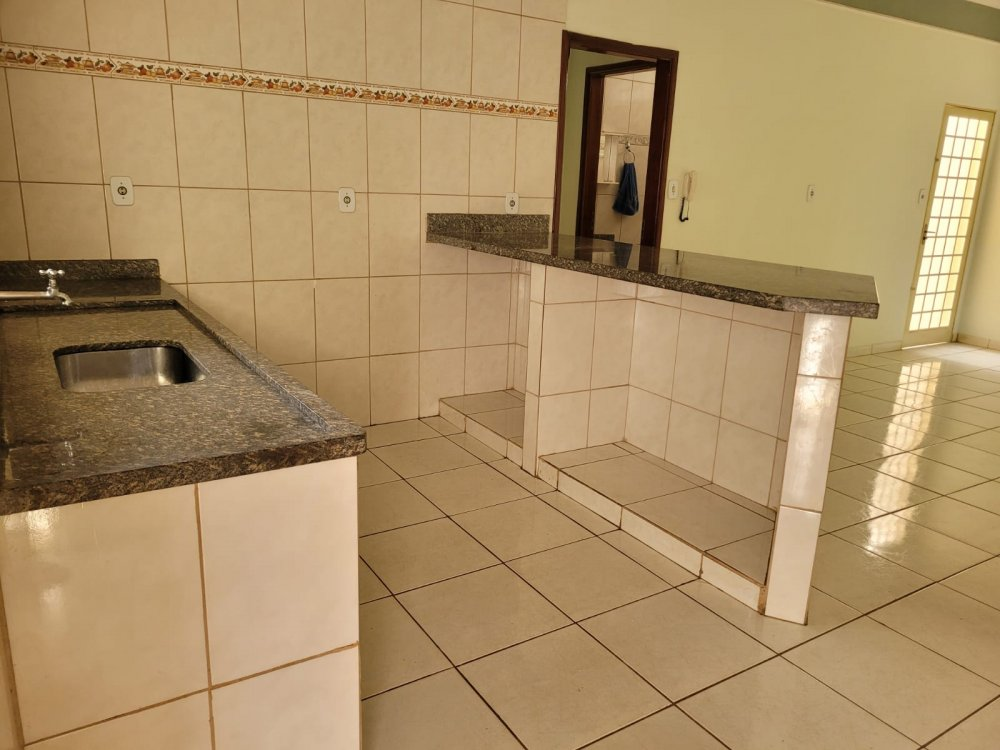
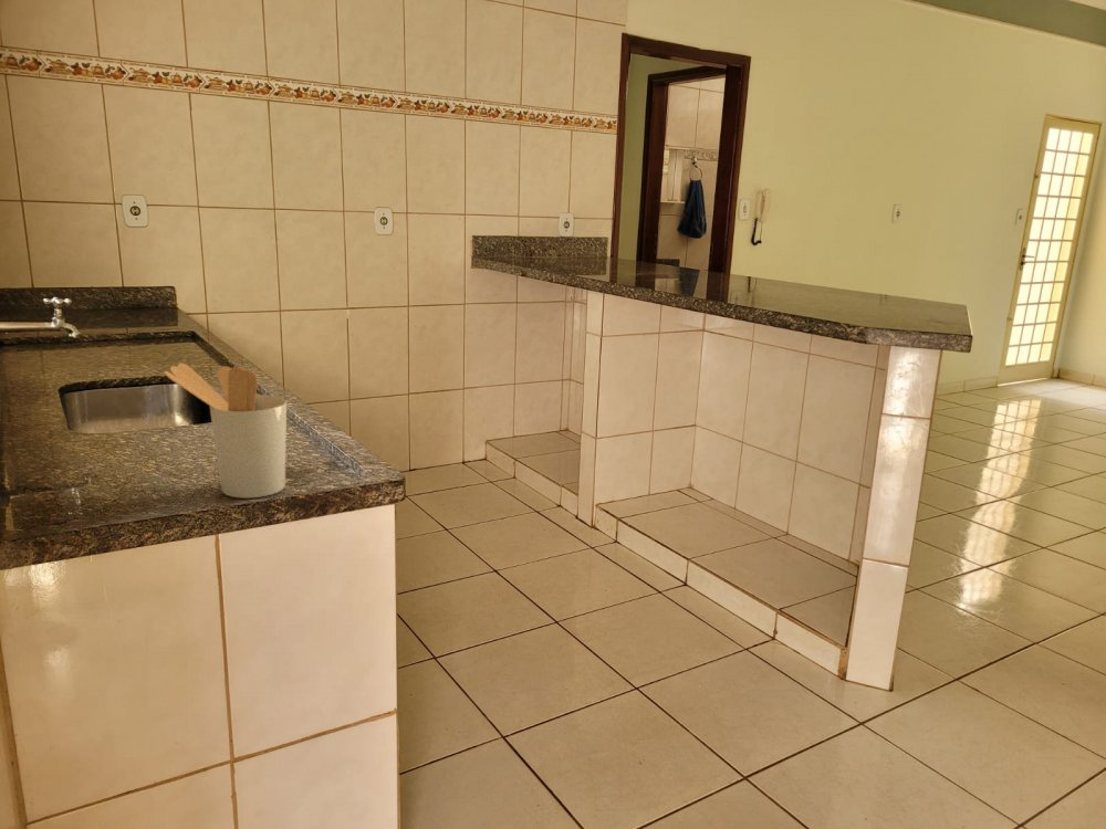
+ utensil holder (229, 426)
